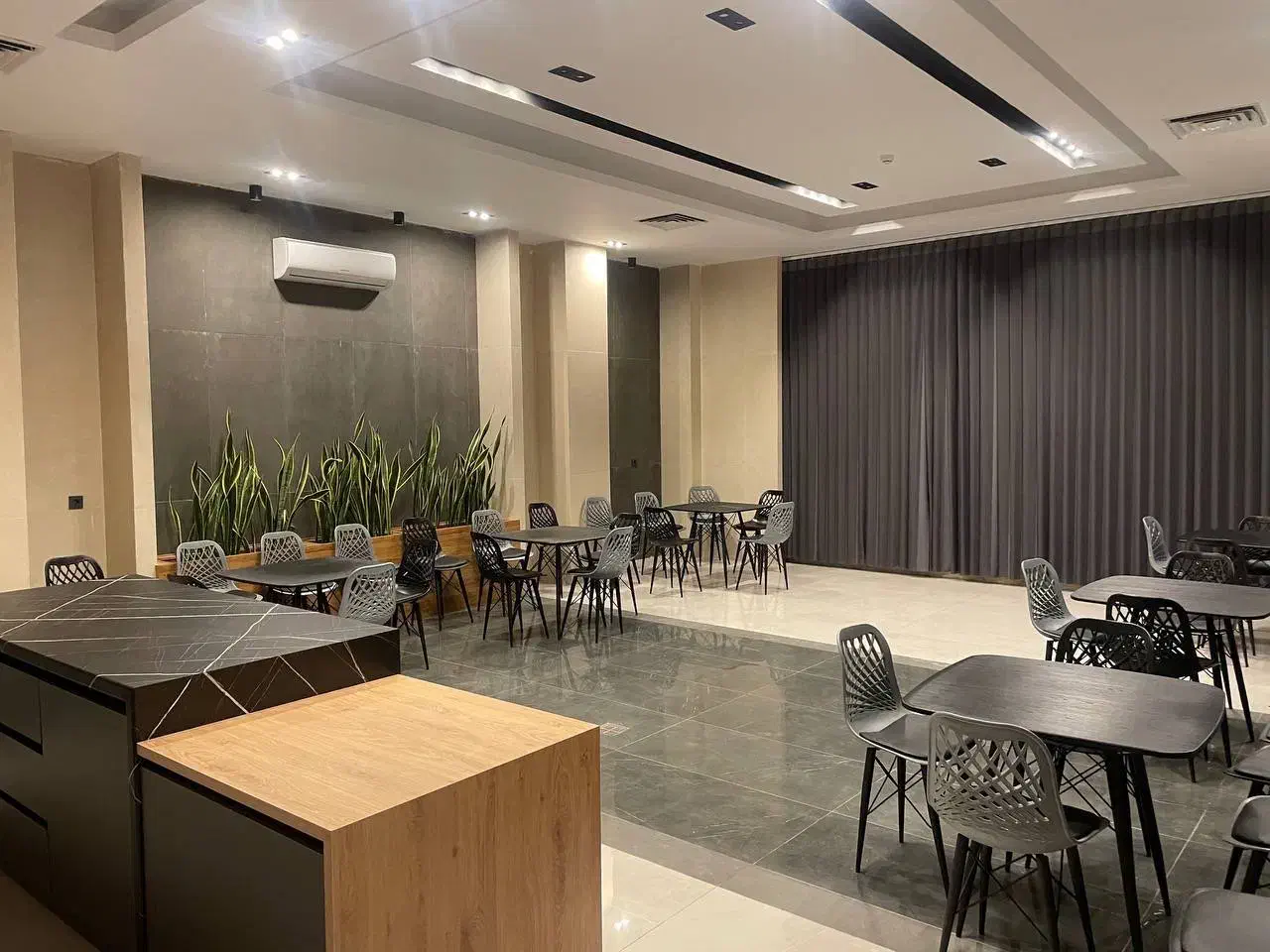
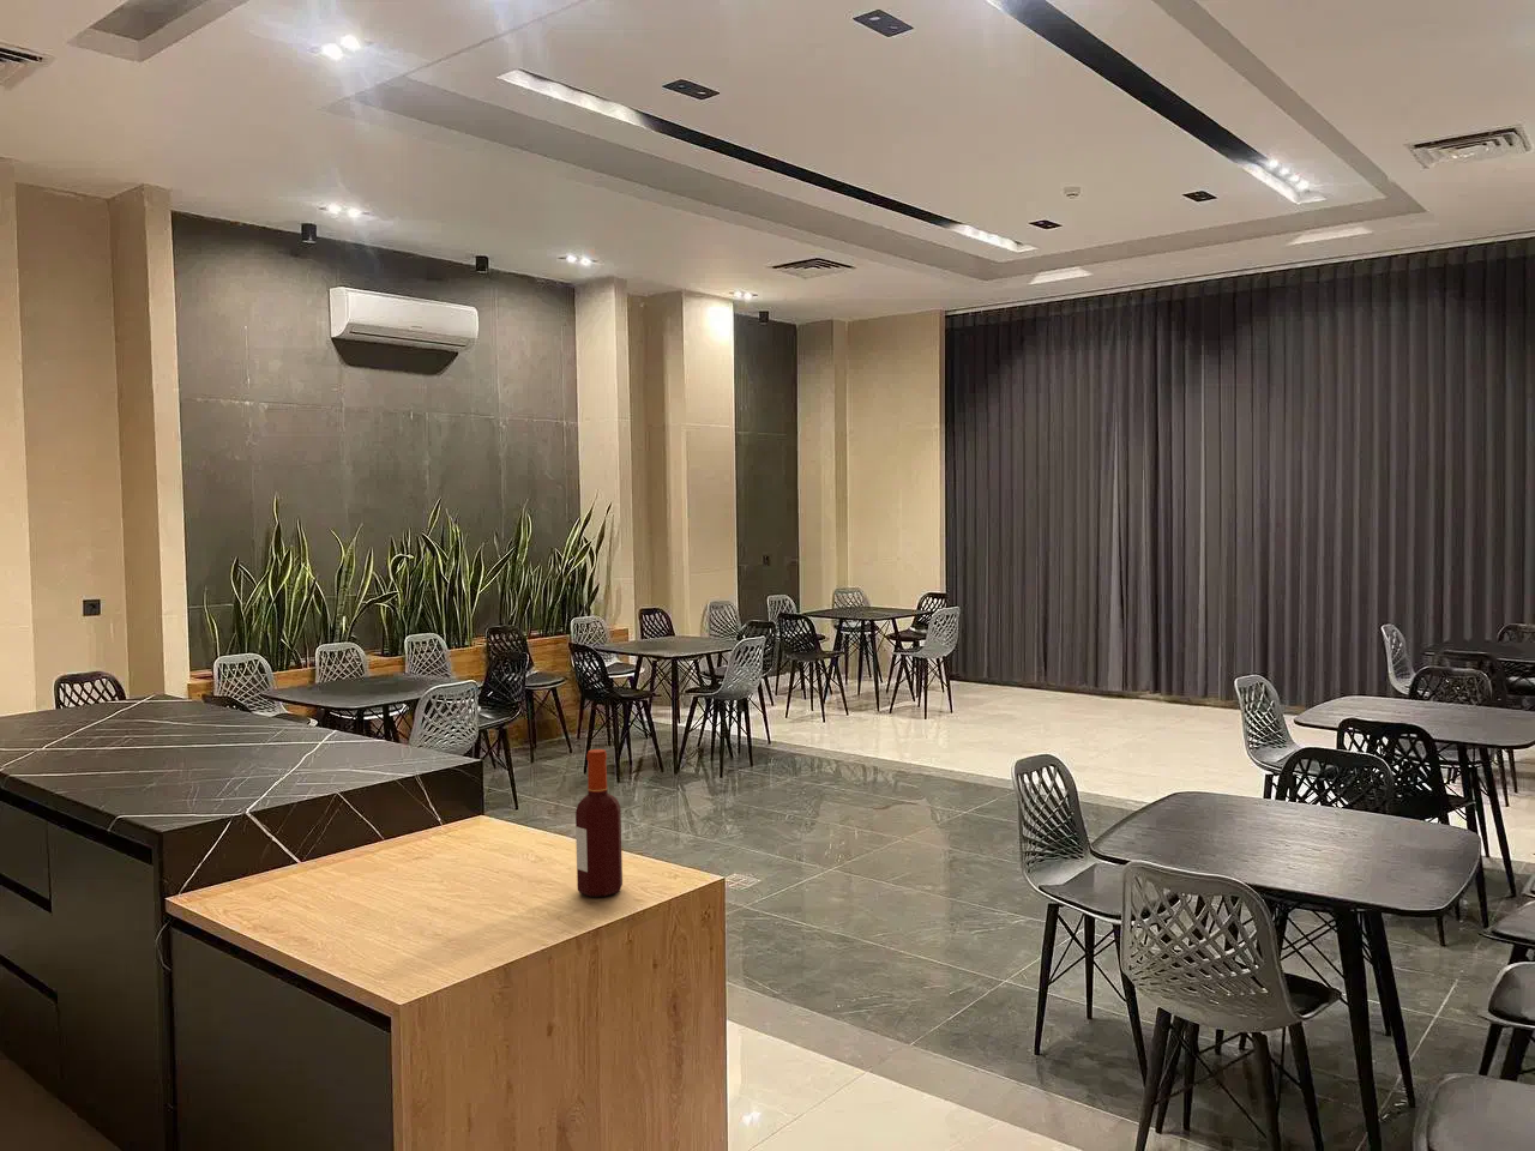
+ bottle (598, 820)
